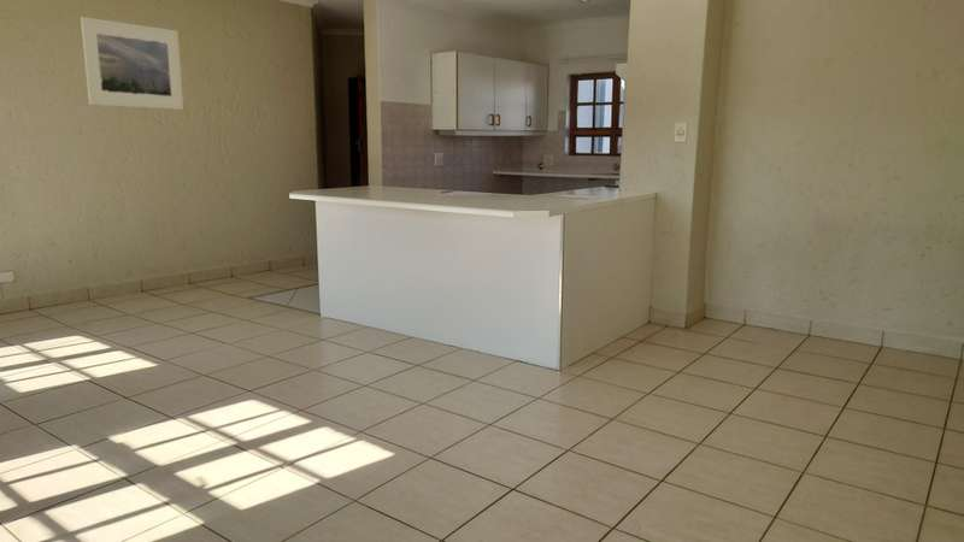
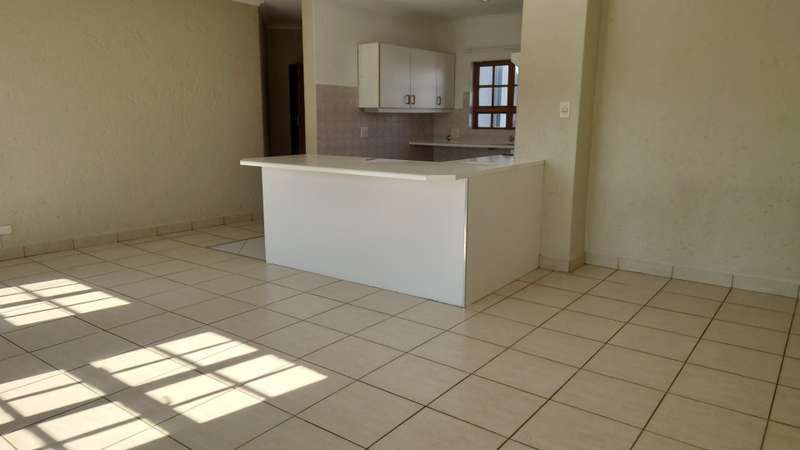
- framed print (135, 65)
